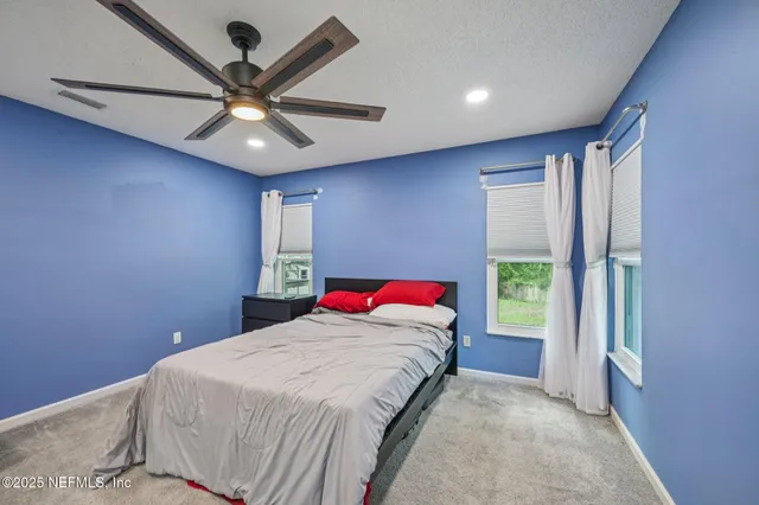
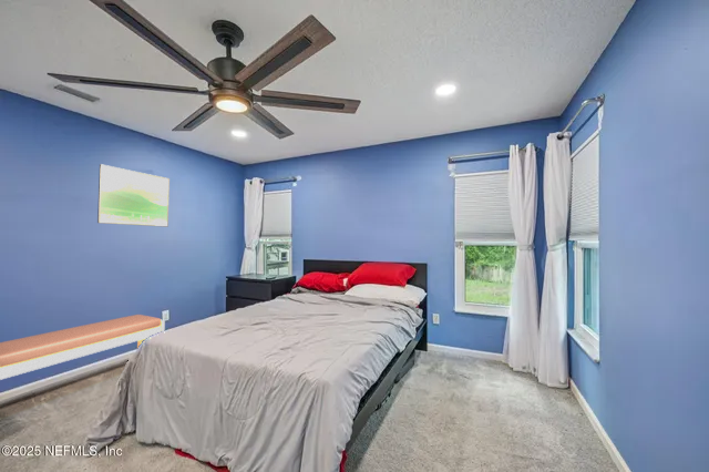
+ bench (81, 356)
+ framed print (136, 198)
